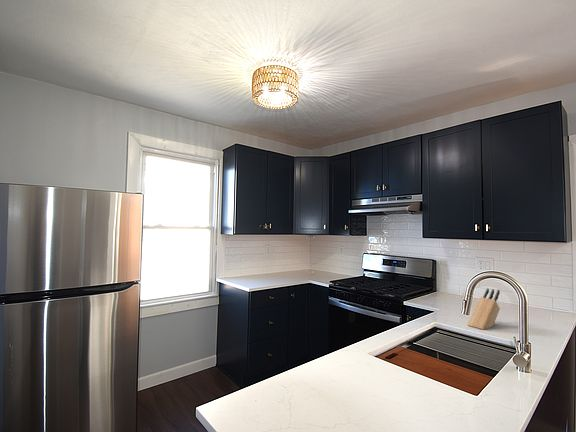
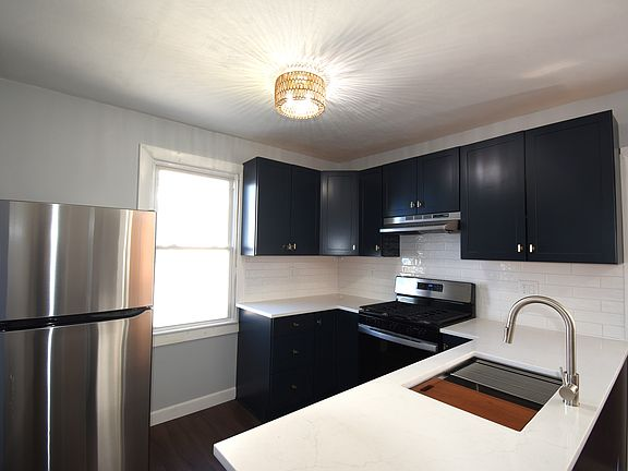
- knife block (485, 307)
